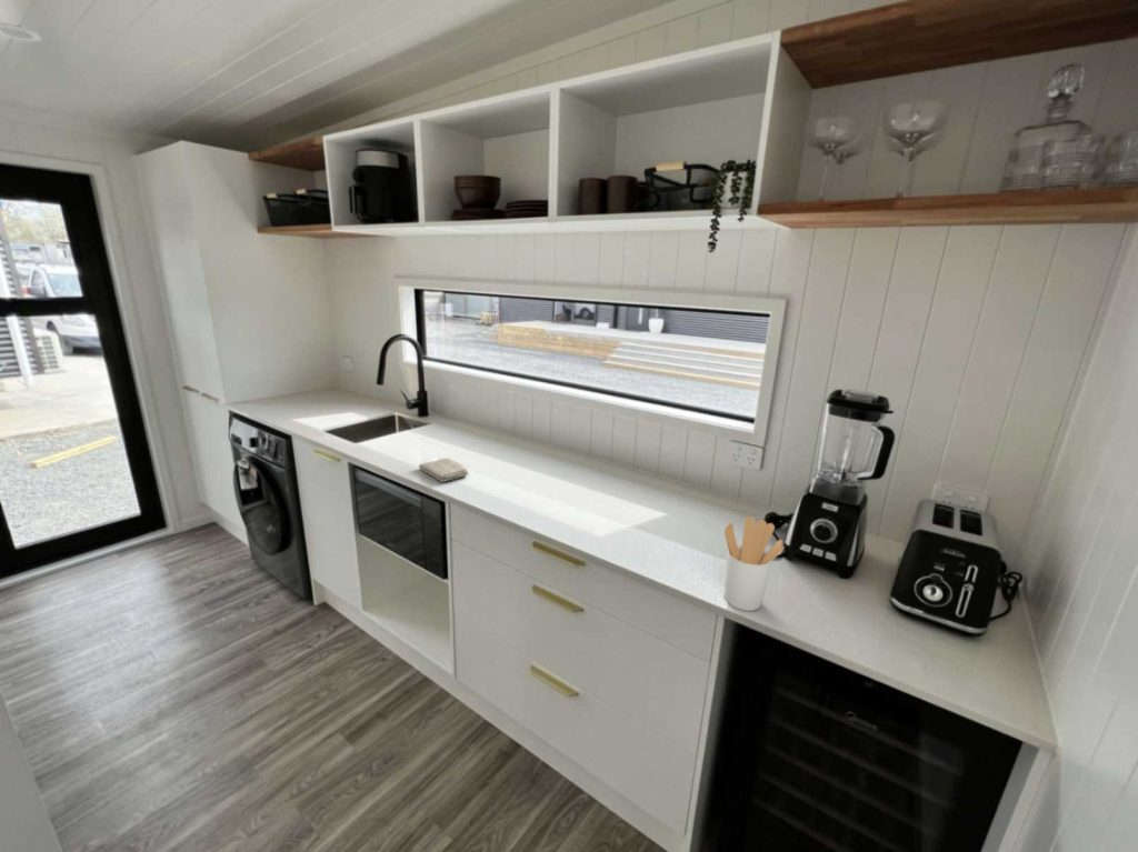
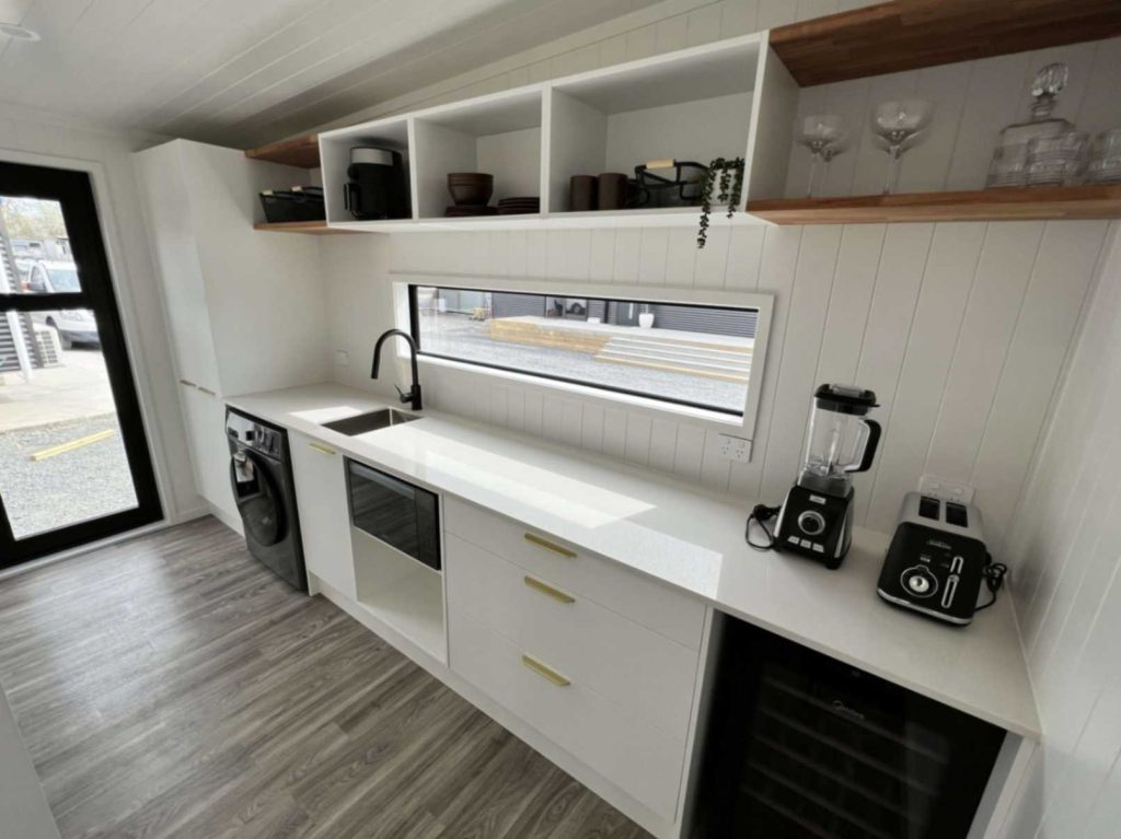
- utensil holder (749, 561)
- washcloth (443, 469)
